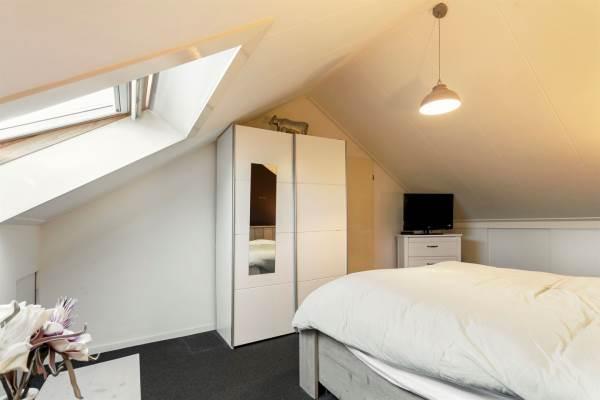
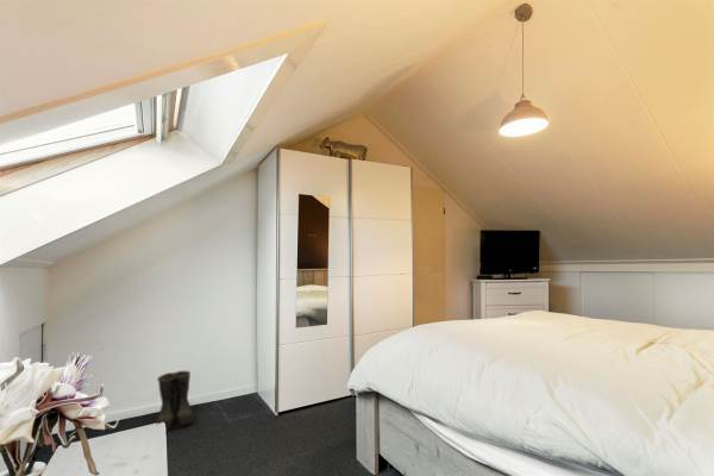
+ boots (174, 399)
